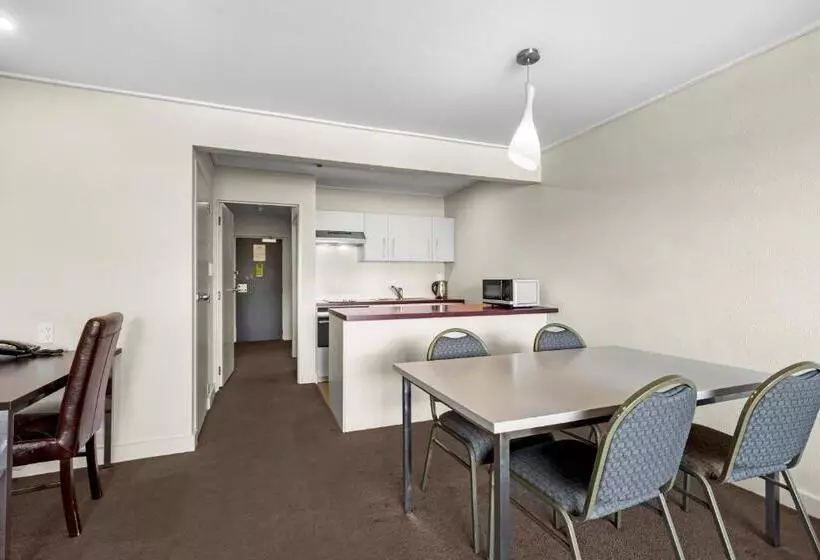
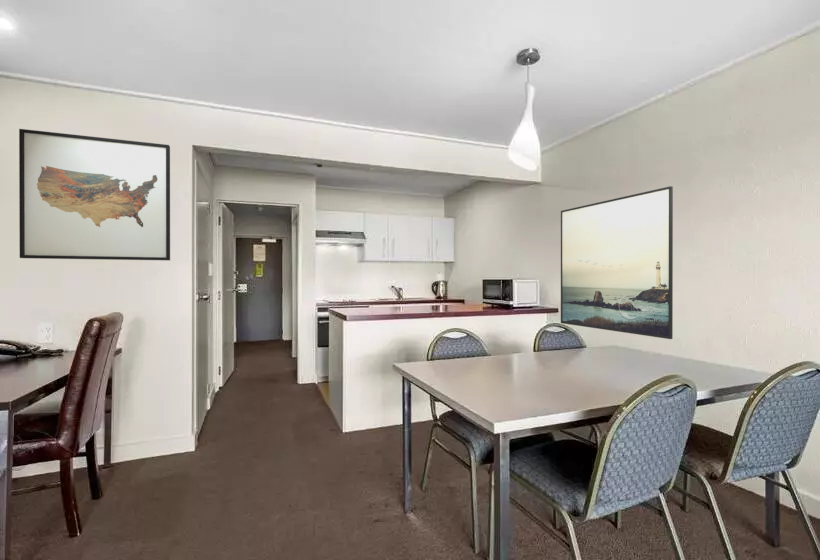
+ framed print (608, 265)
+ wall art (99, 198)
